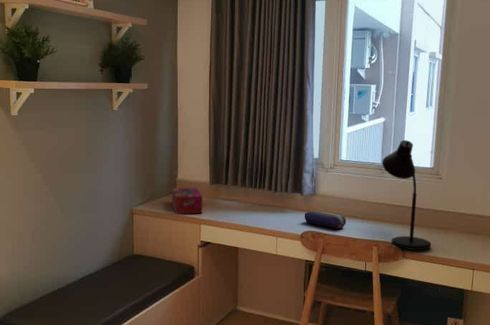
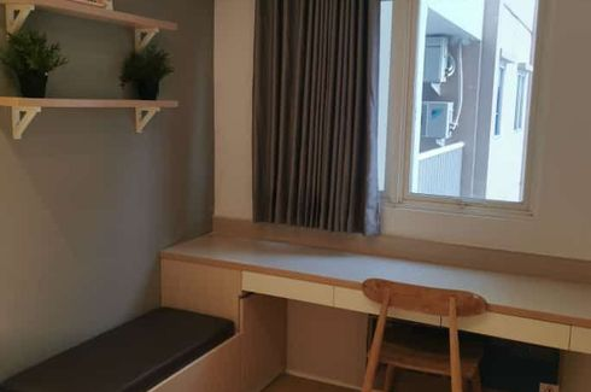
- pencil case (324, 219)
- tissue box (186, 200)
- desk lamp (413, 192)
